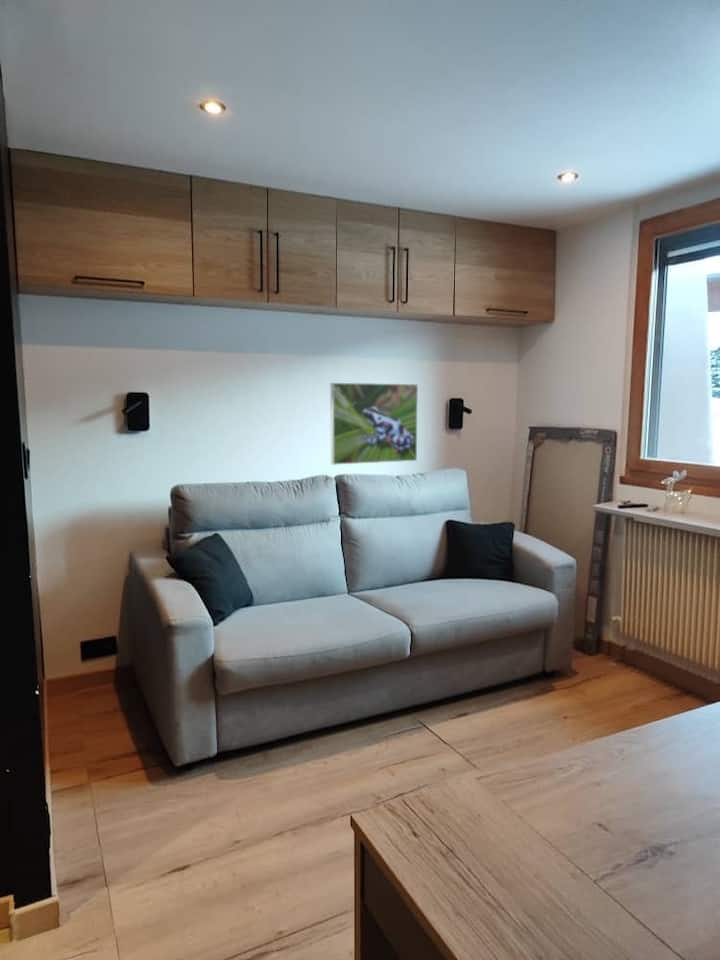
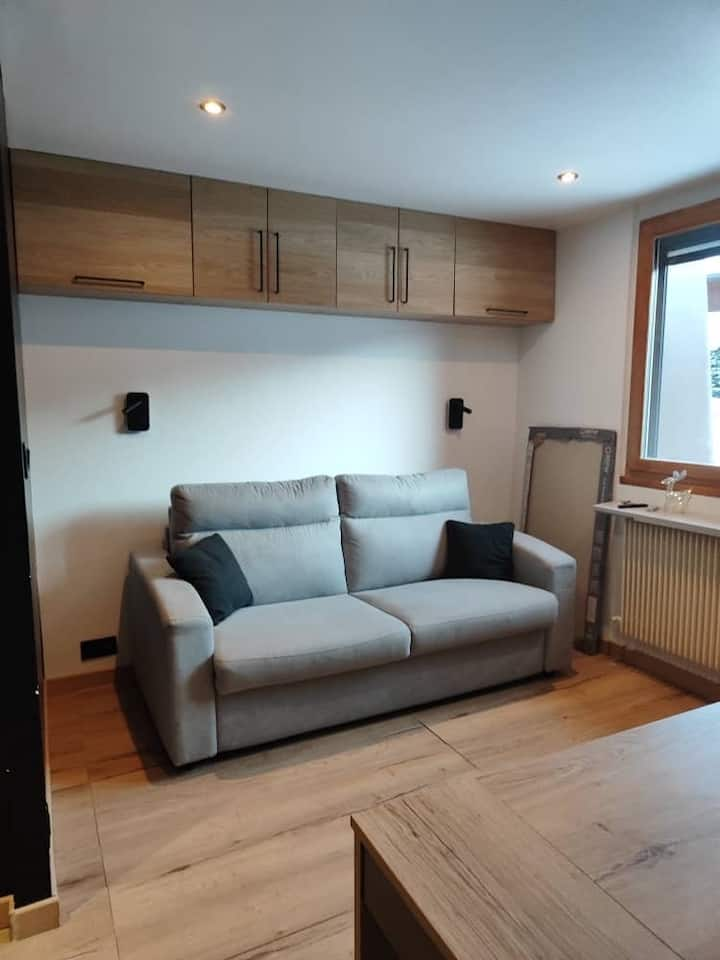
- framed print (375, 423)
